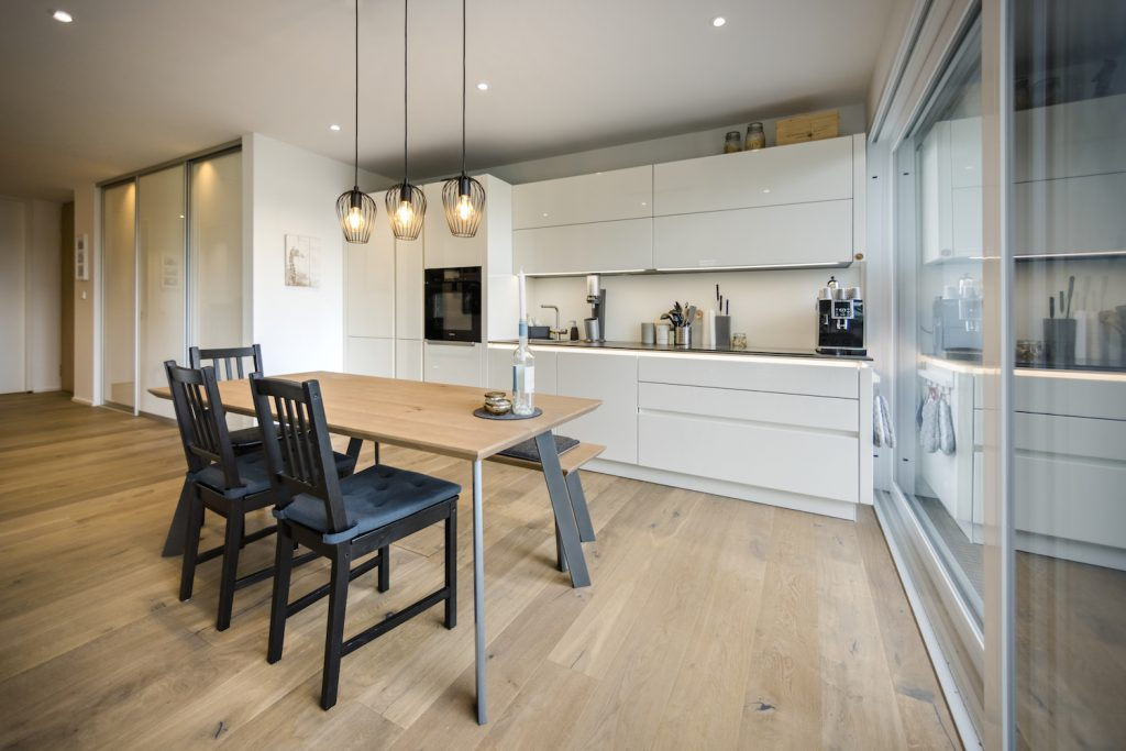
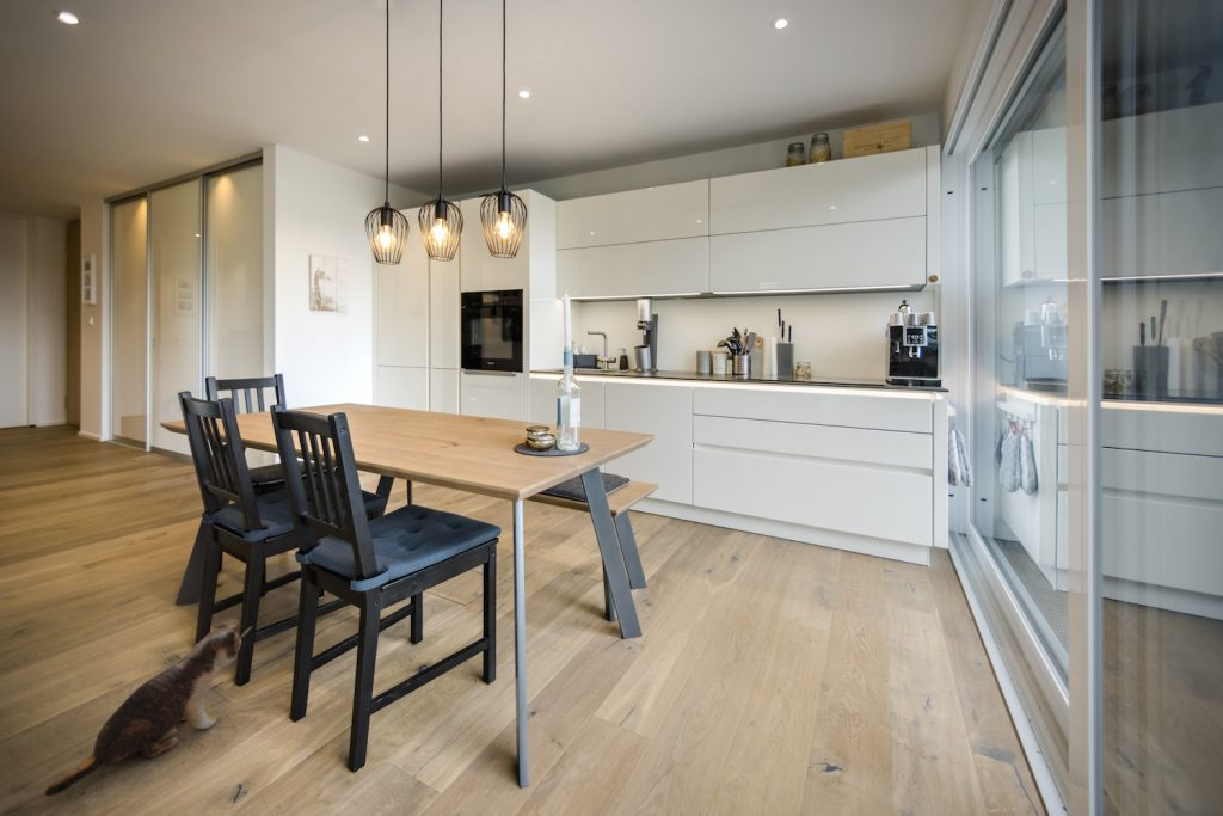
+ plush toy (156, 695)
